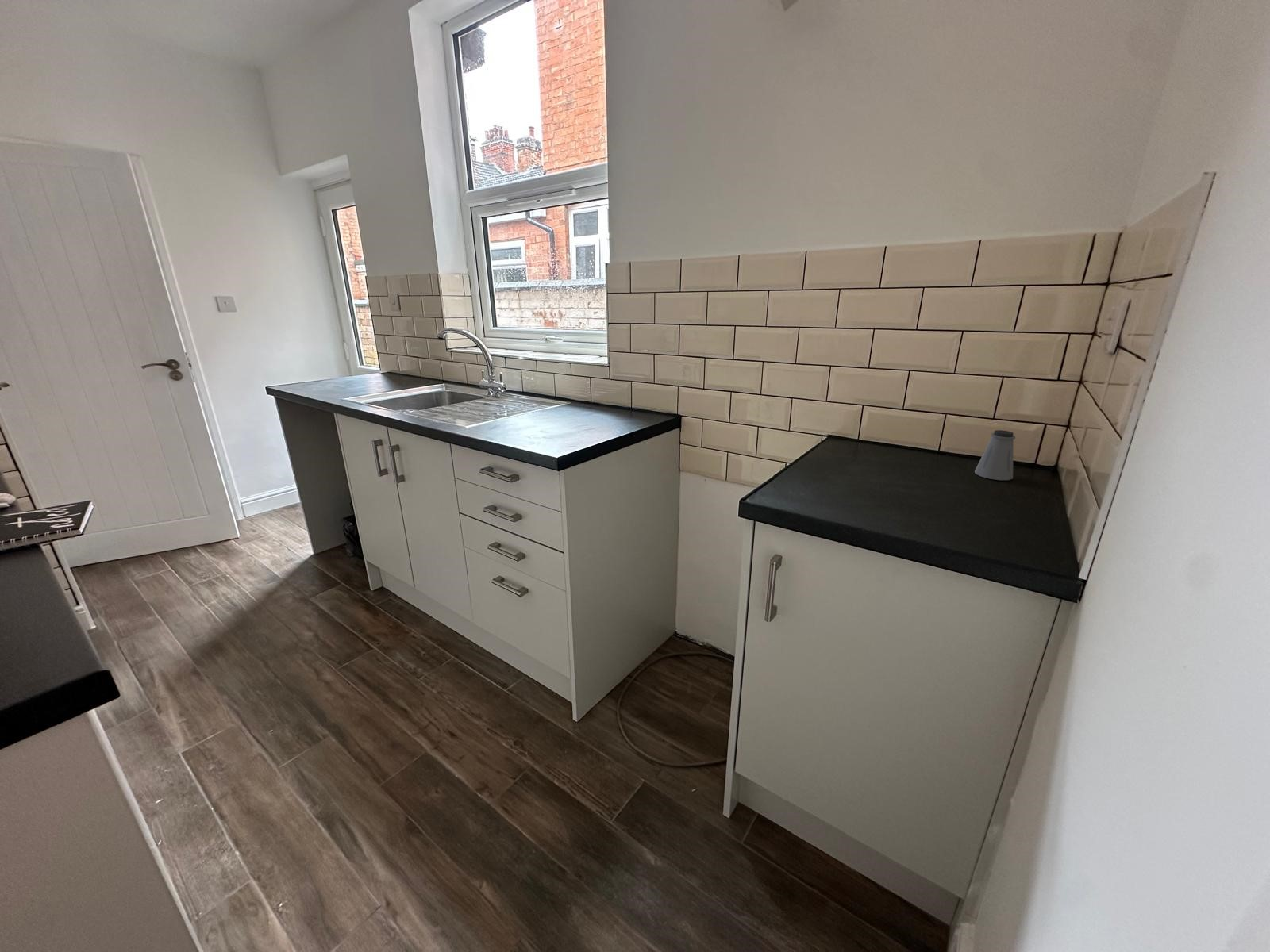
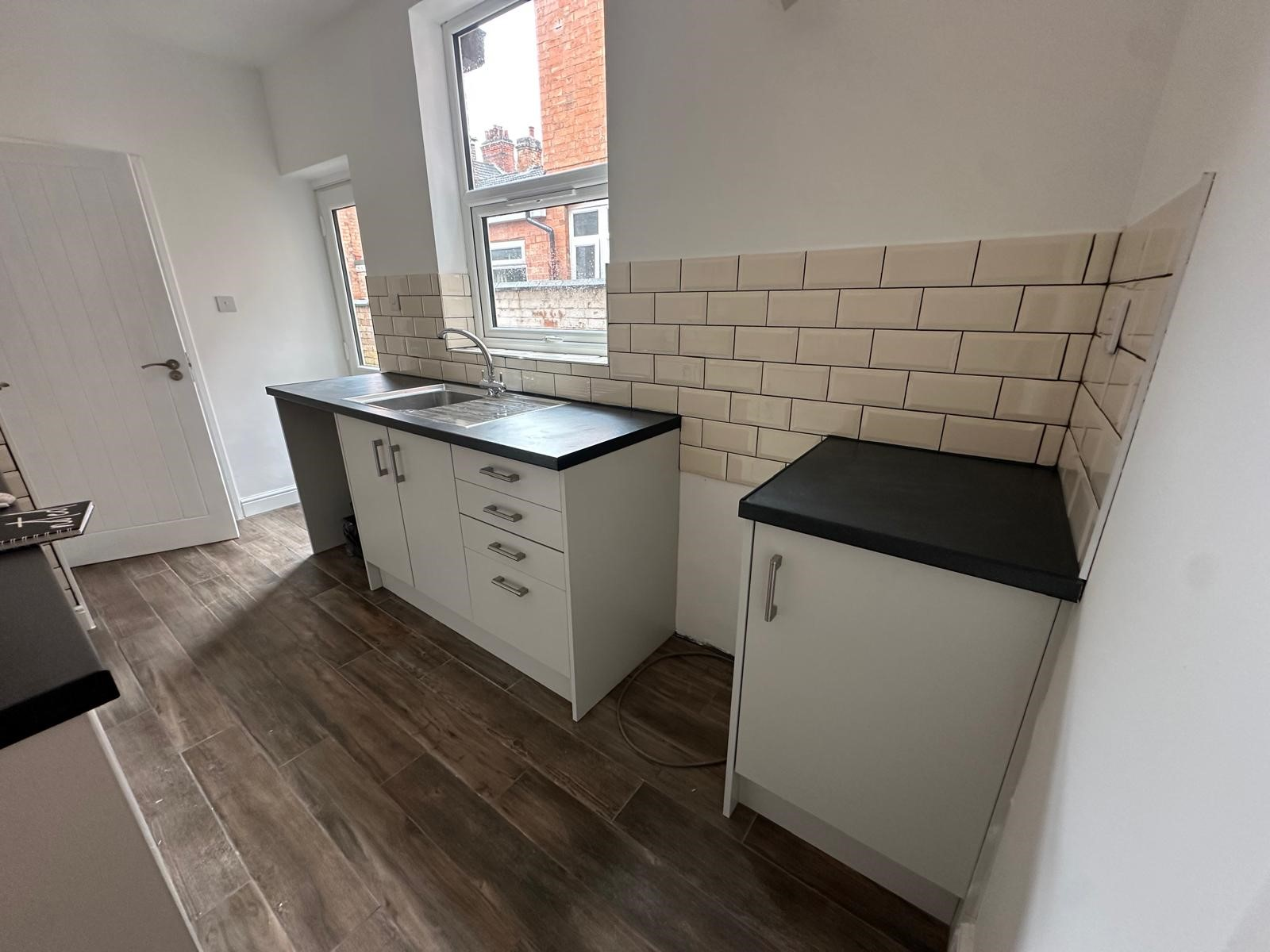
- saltshaker (999, 453)
